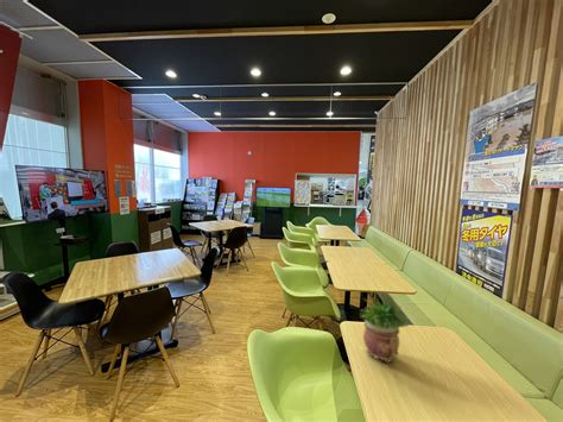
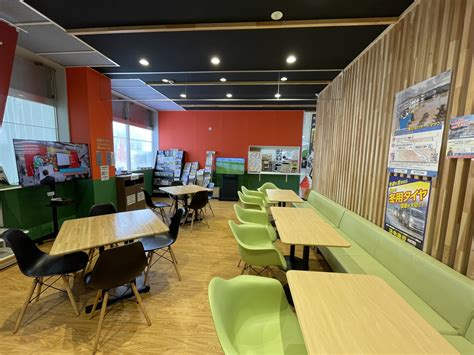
- potted plant (380, 325)
